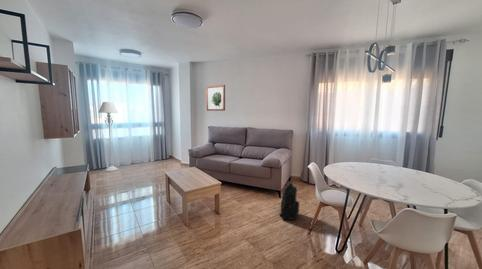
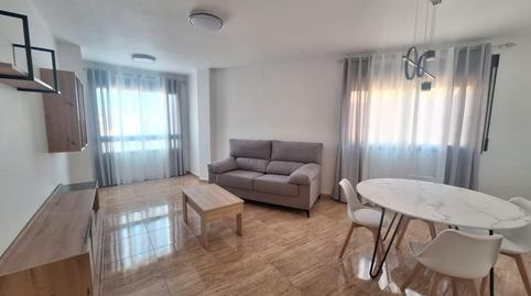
- wall art (215, 98)
- floor lamp (109, 136)
- backpack (290, 199)
